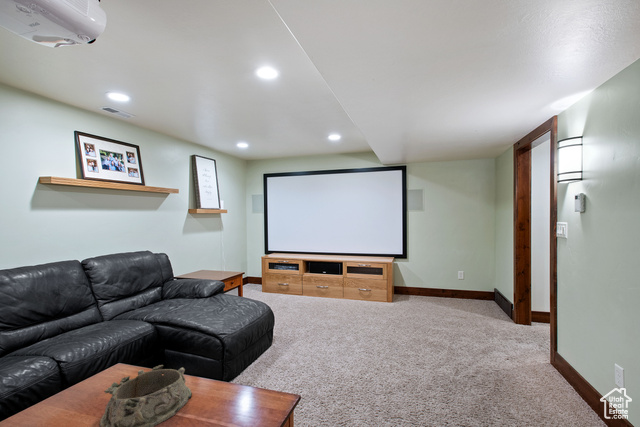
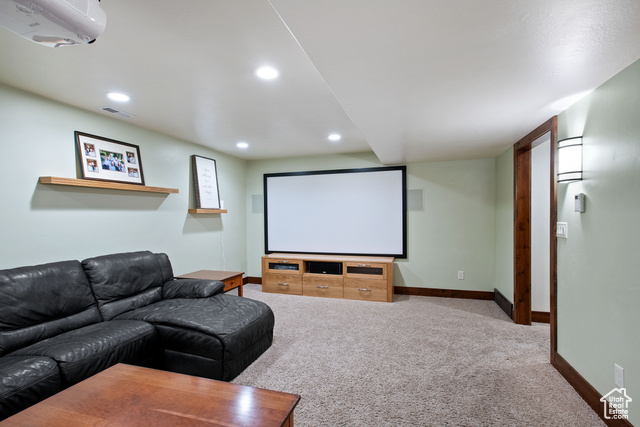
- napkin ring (147, 393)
